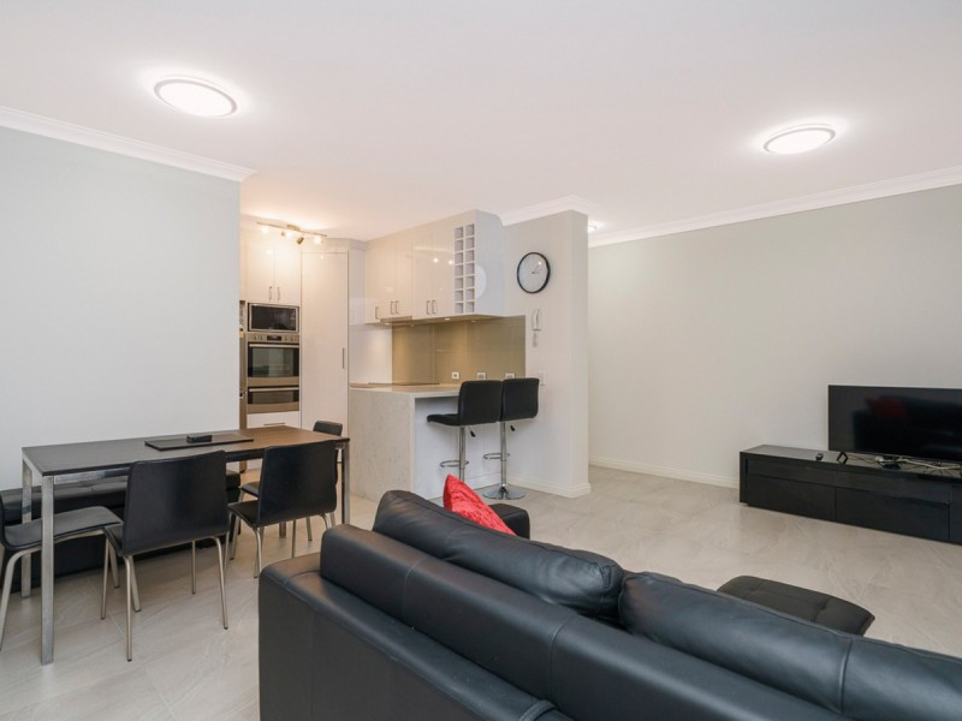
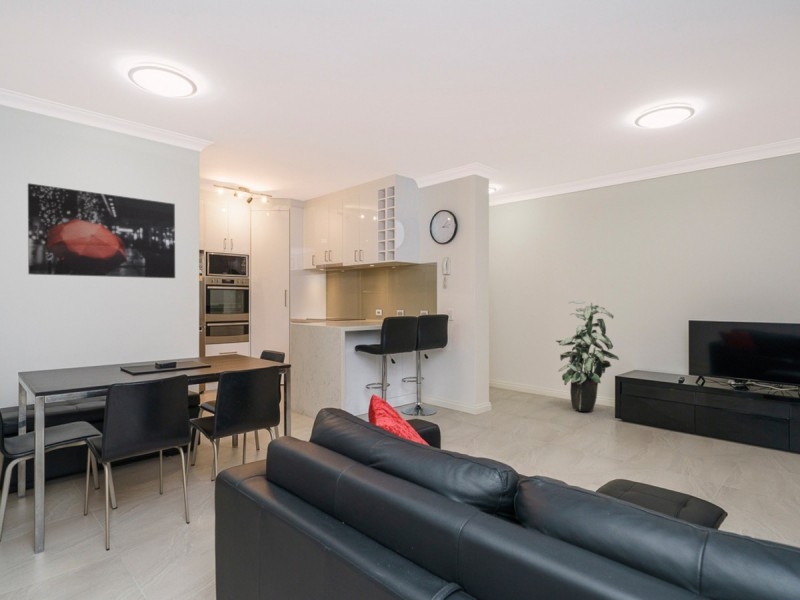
+ indoor plant (583, 355)
+ wall art (108, 235)
